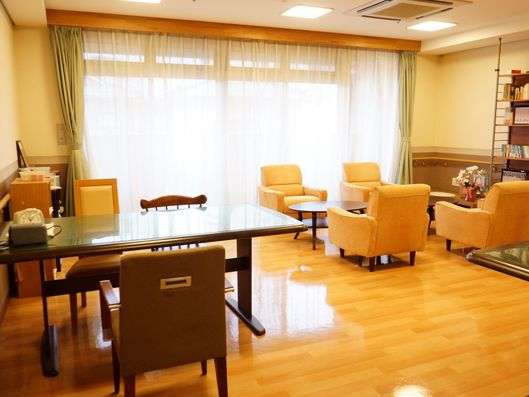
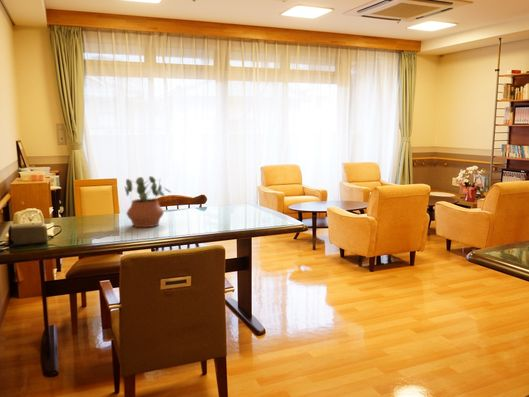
+ potted plant (149, 200)
